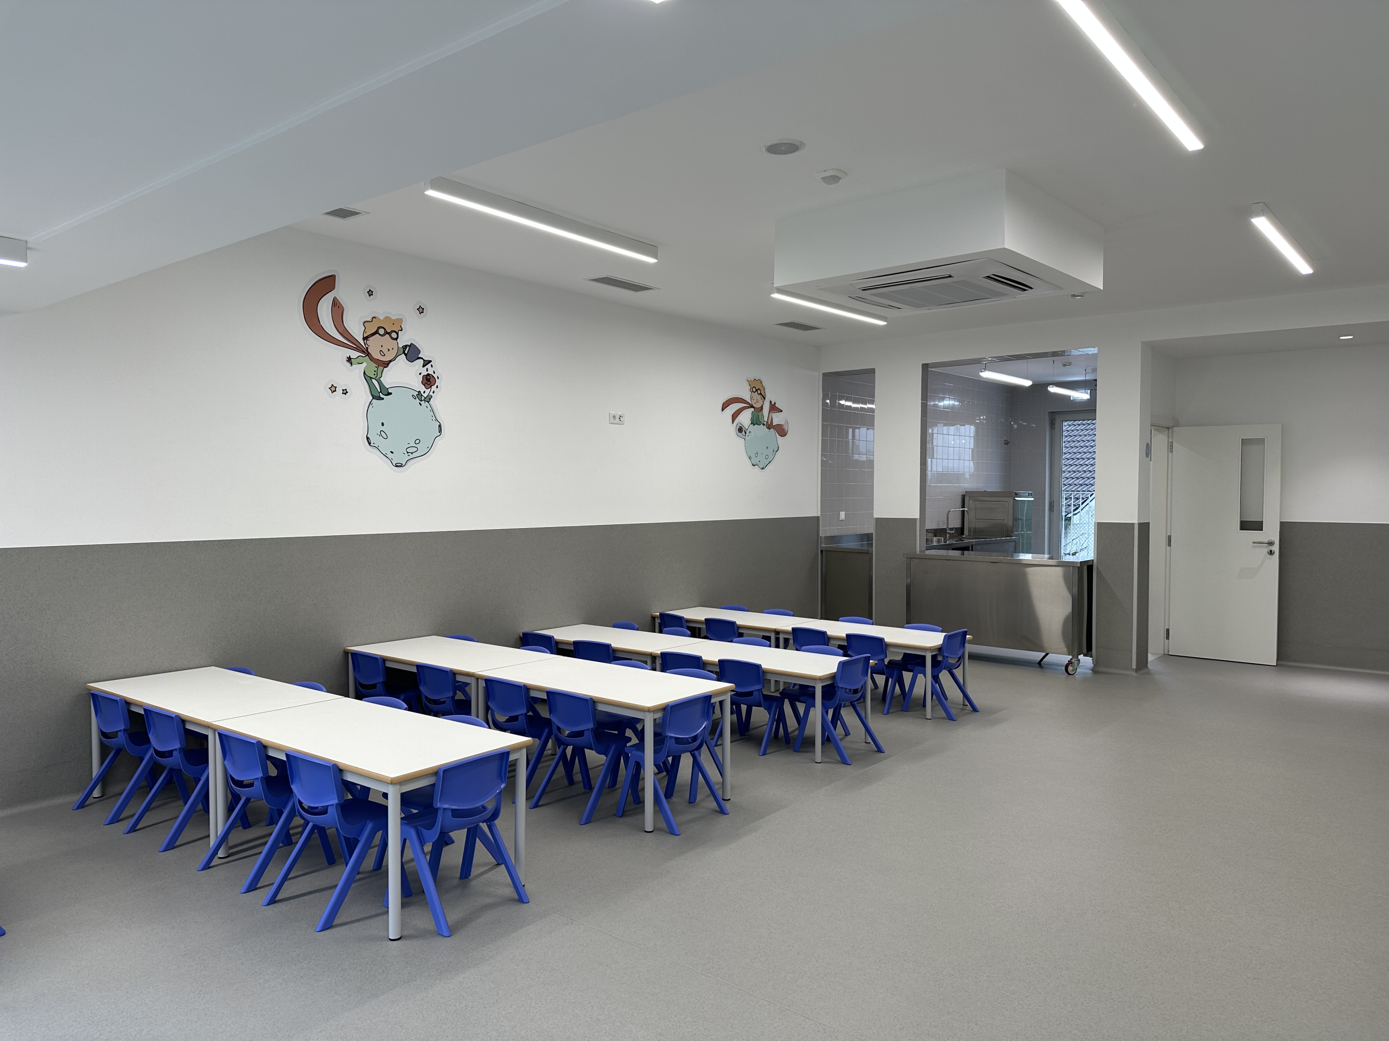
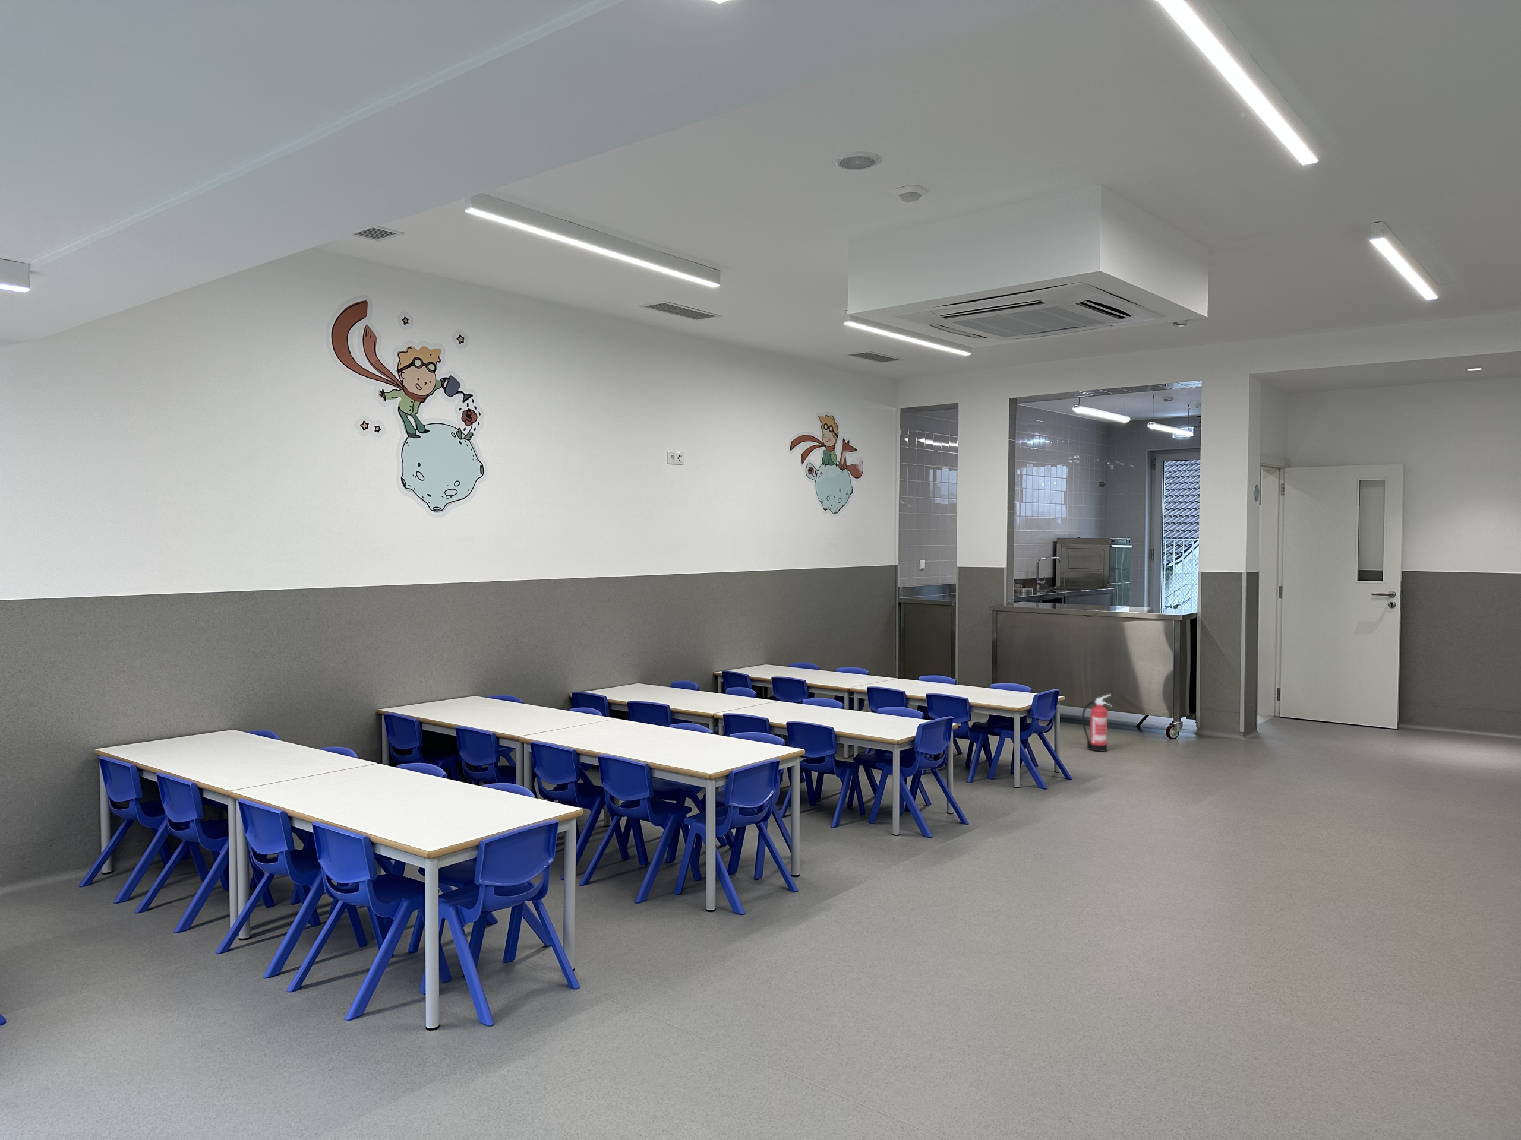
+ fire extinguisher (1096, 721)
